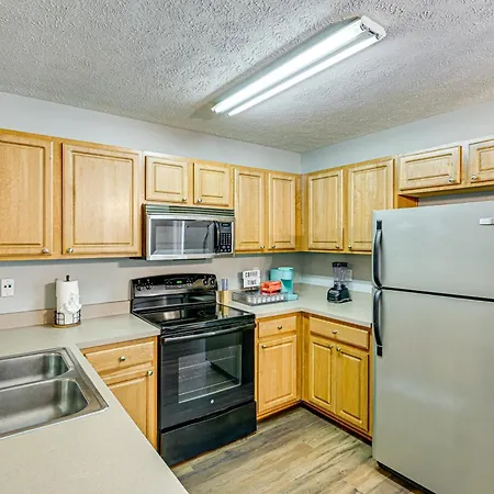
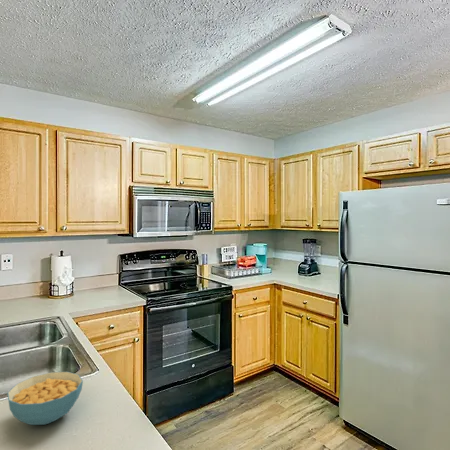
+ cereal bowl (46, 402)
